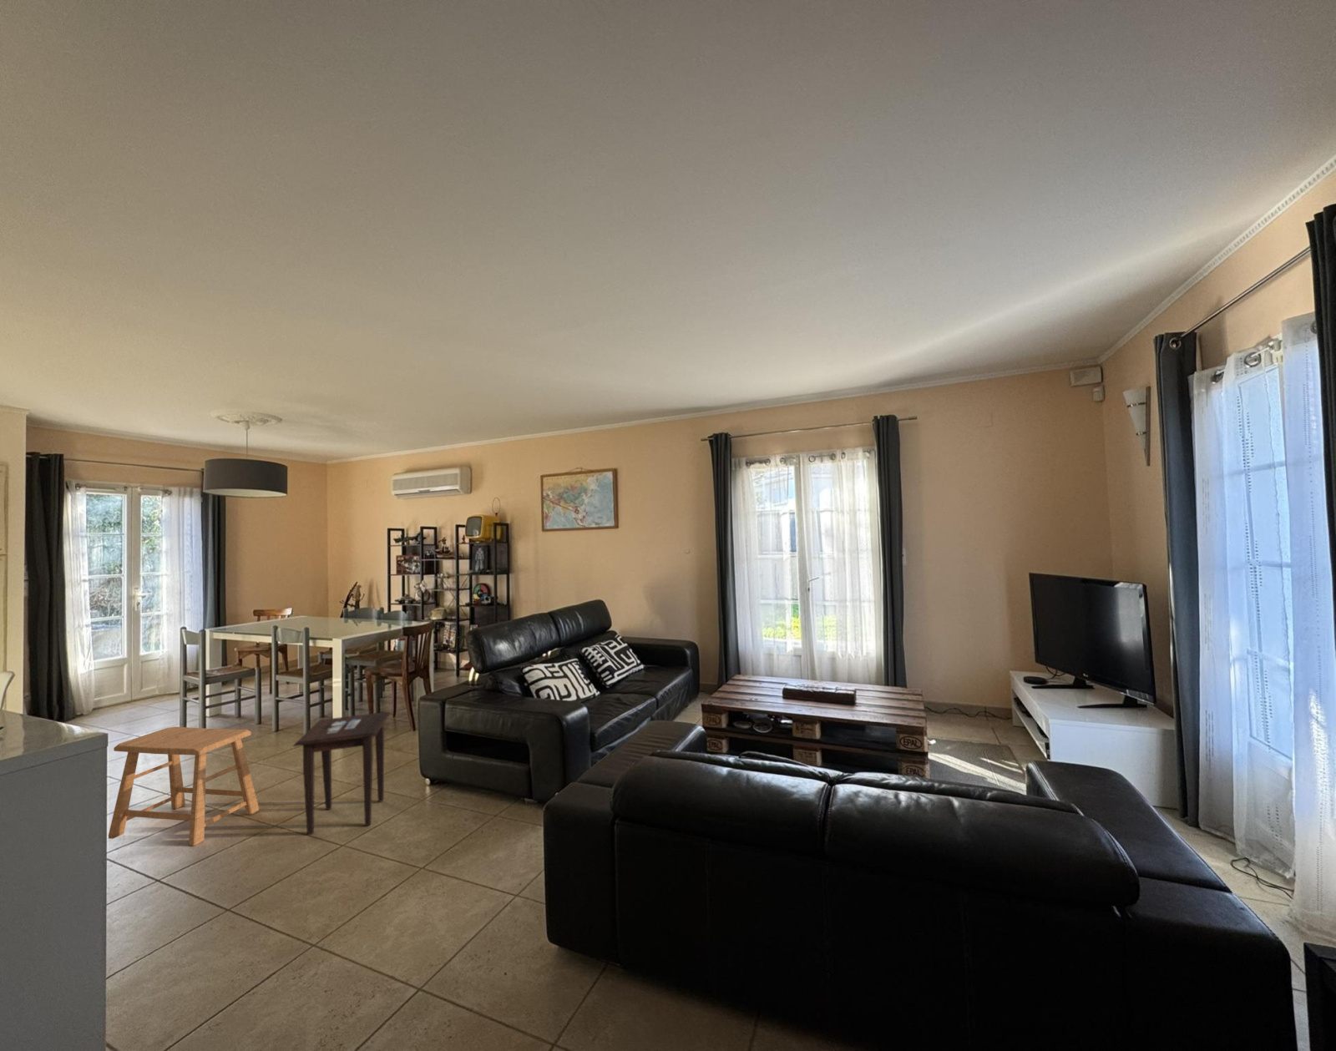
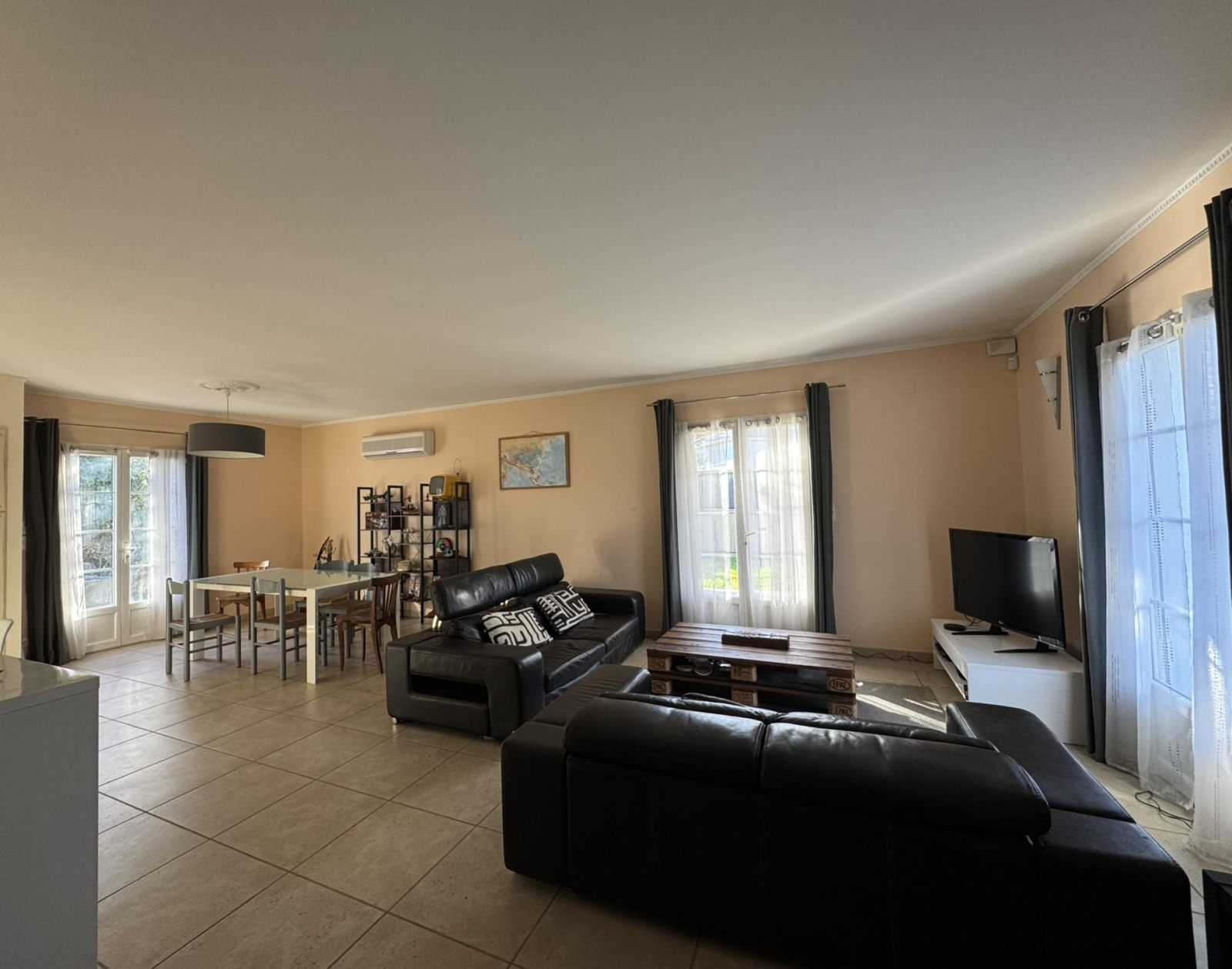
- side table (331, 769)
- stool (182, 780)
